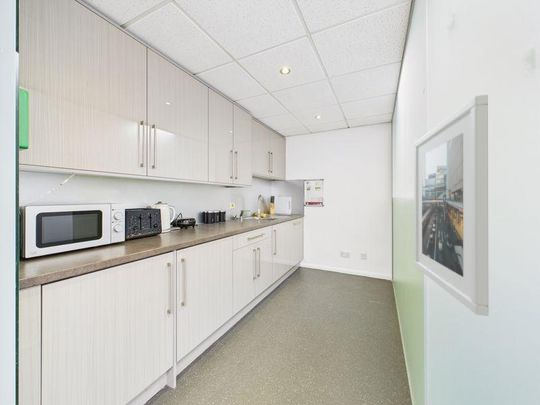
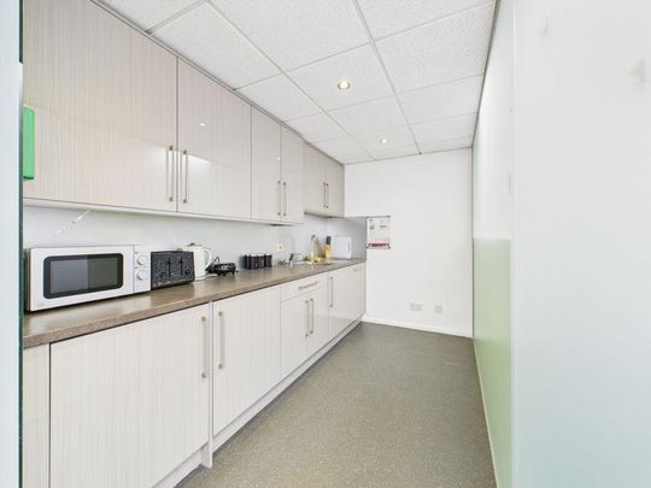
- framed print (440, 204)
